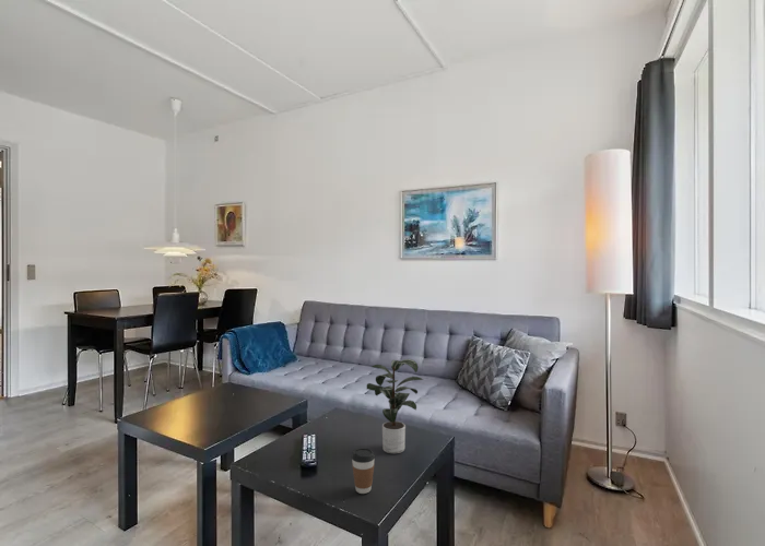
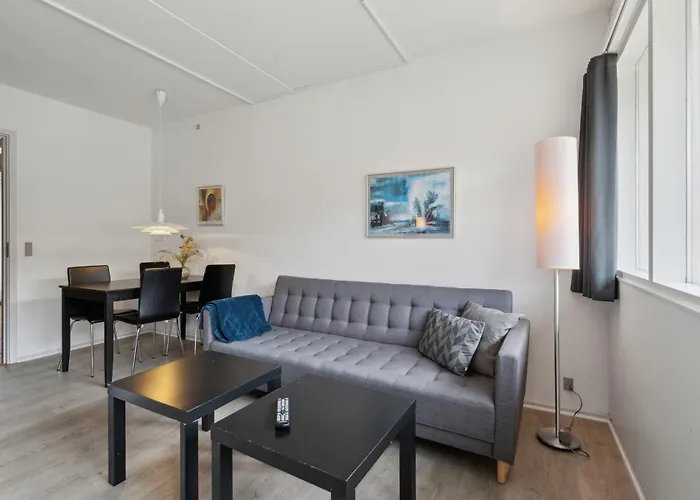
- coffee cup (363, 471)
- potted plant (390, 401)
